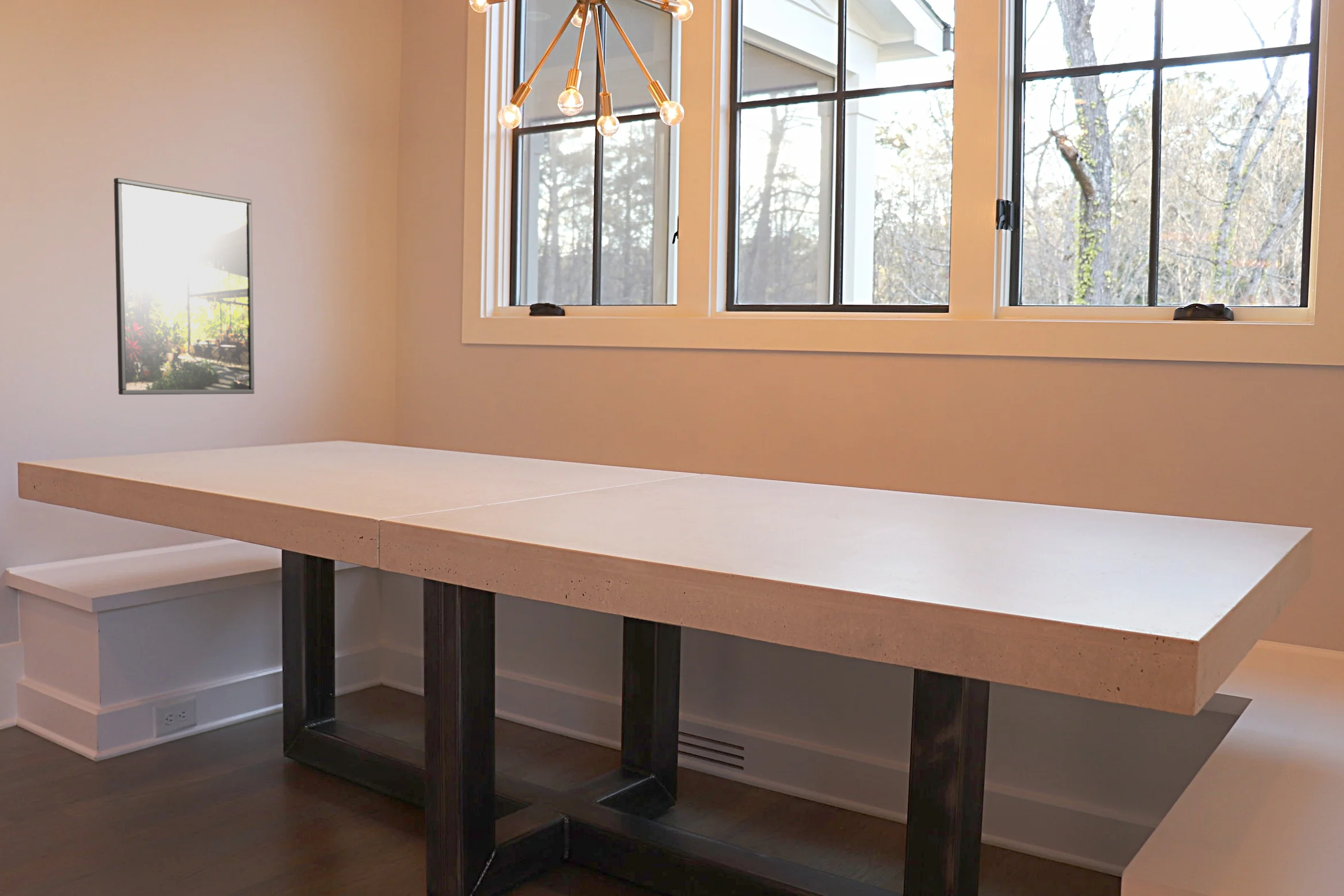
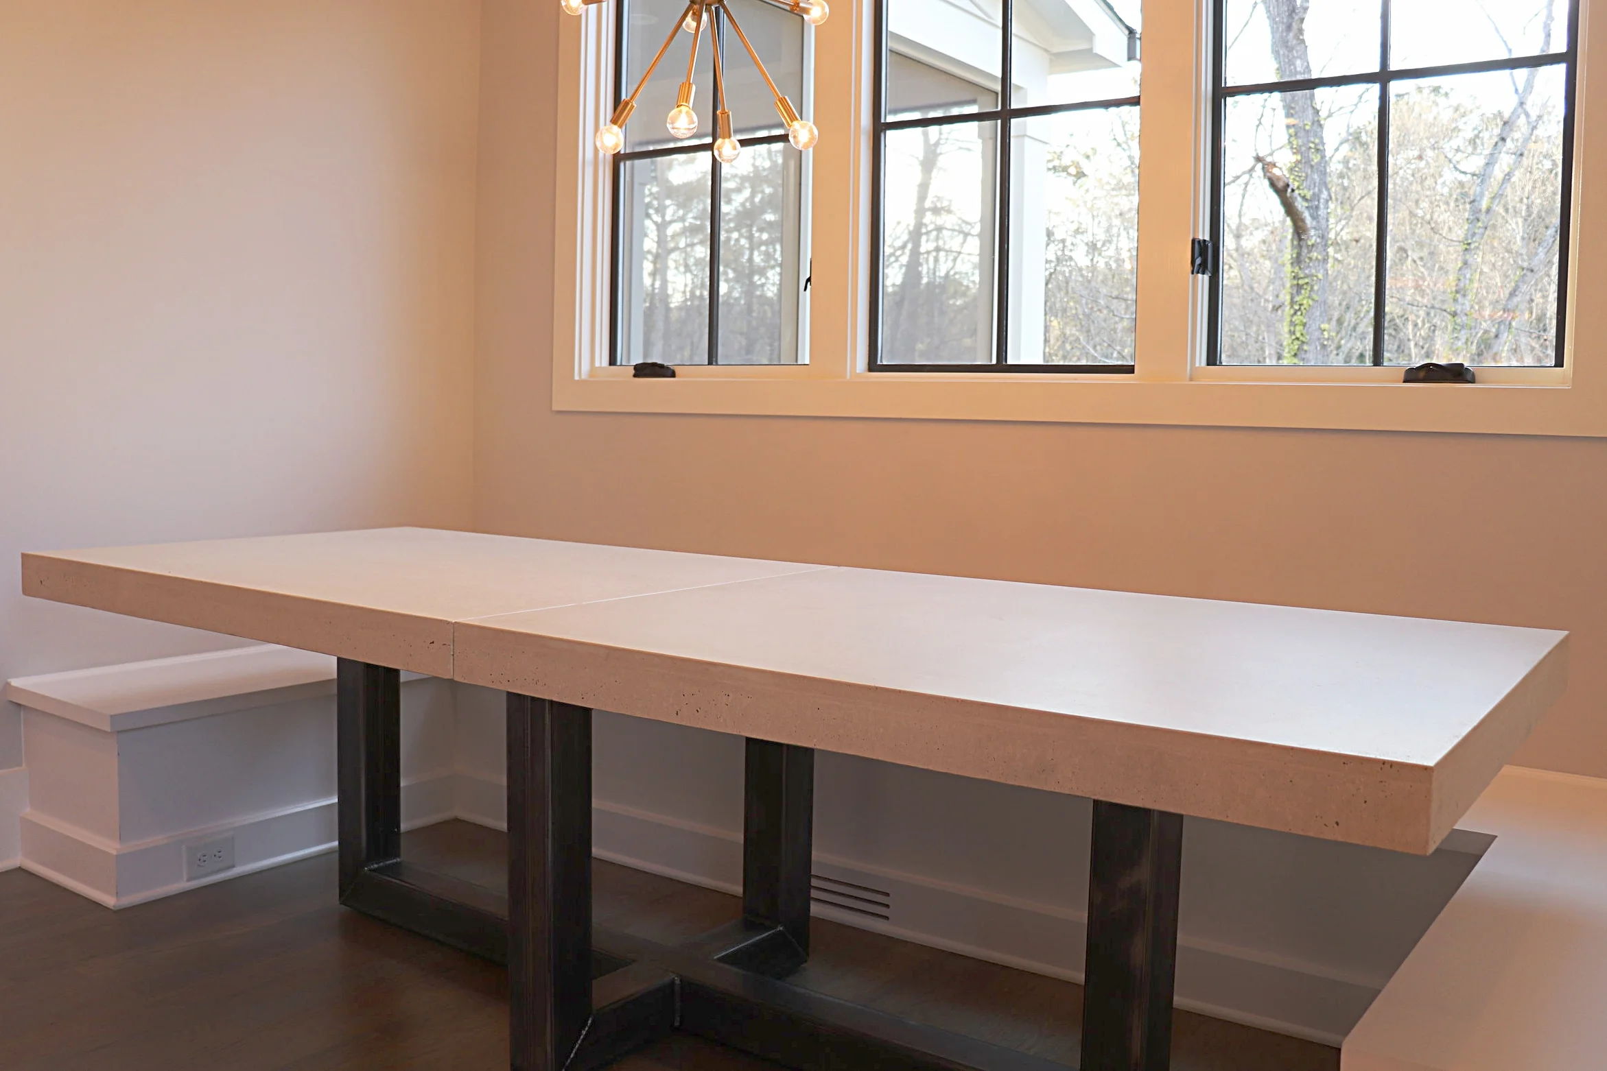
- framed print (188, 292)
